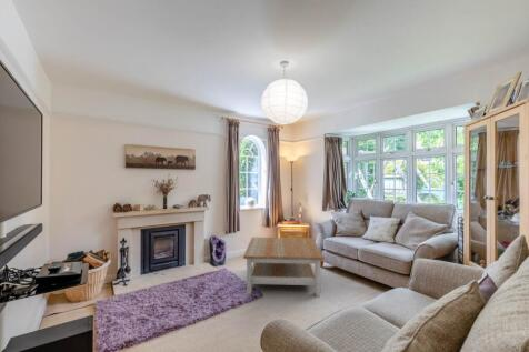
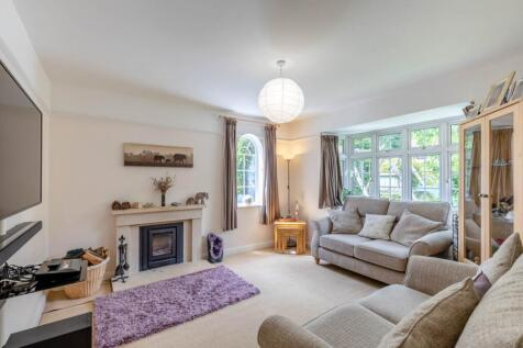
- coffee table (282, 263)
